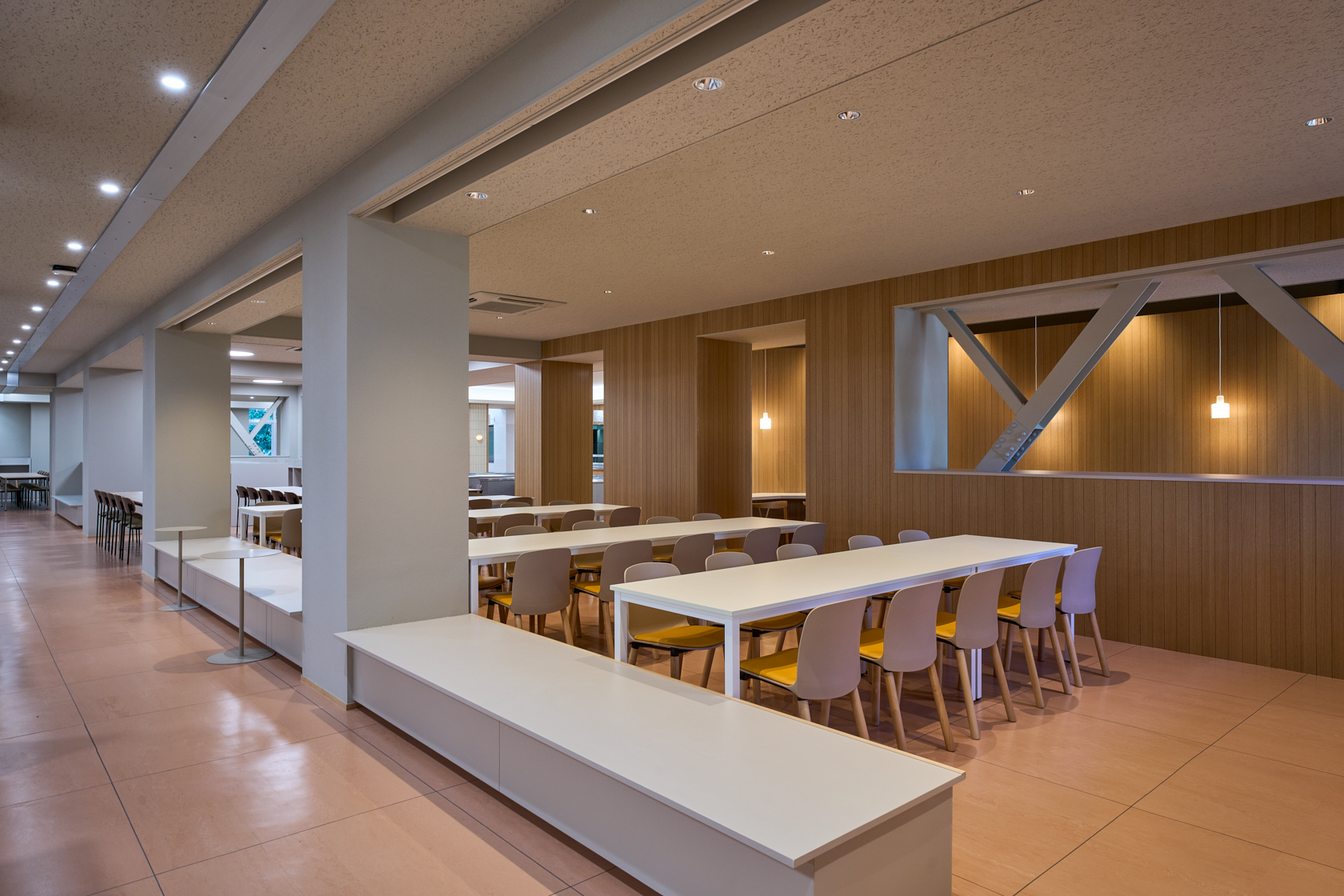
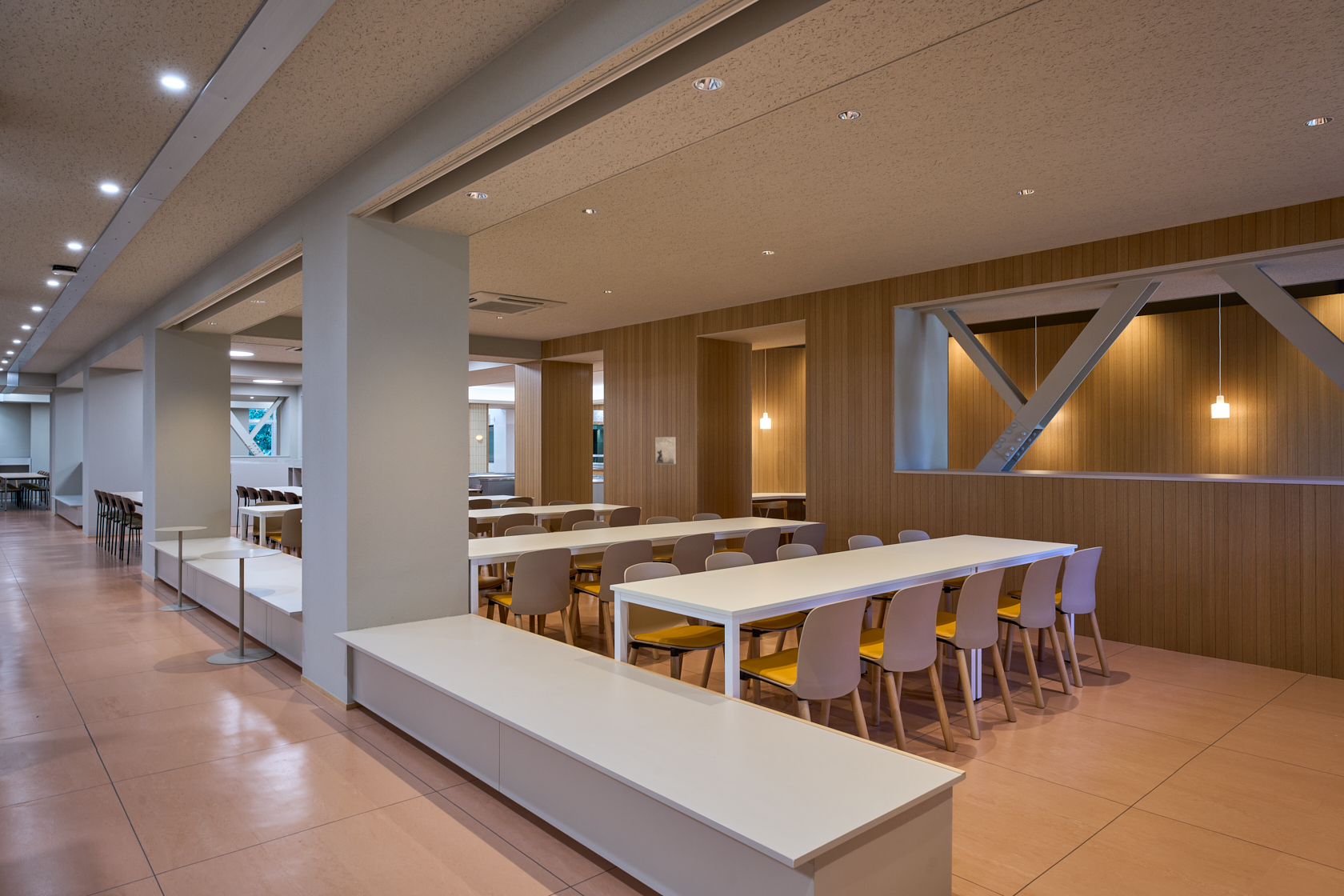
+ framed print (665, 450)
